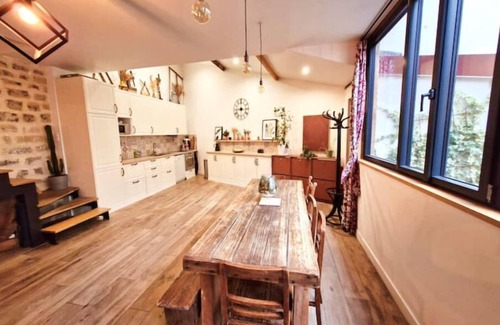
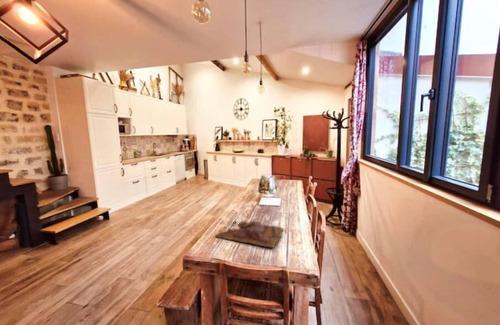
+ cutting board (251, 228)
